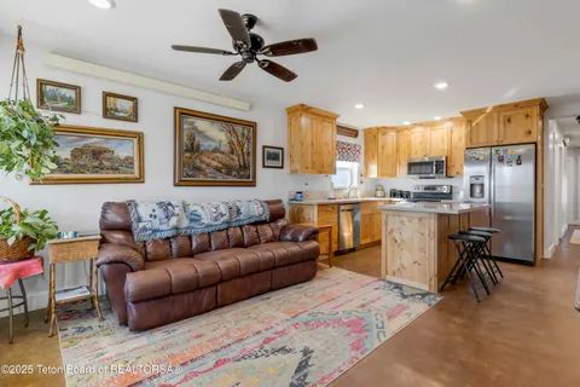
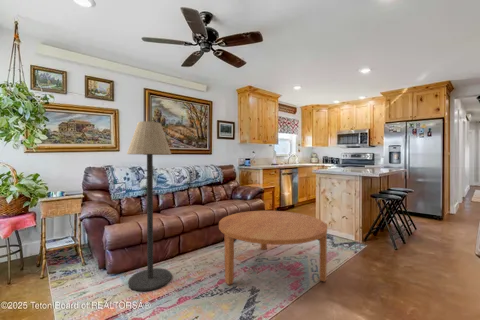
+ floor lamp (149, 201)
+ coffee table (271, 244)
